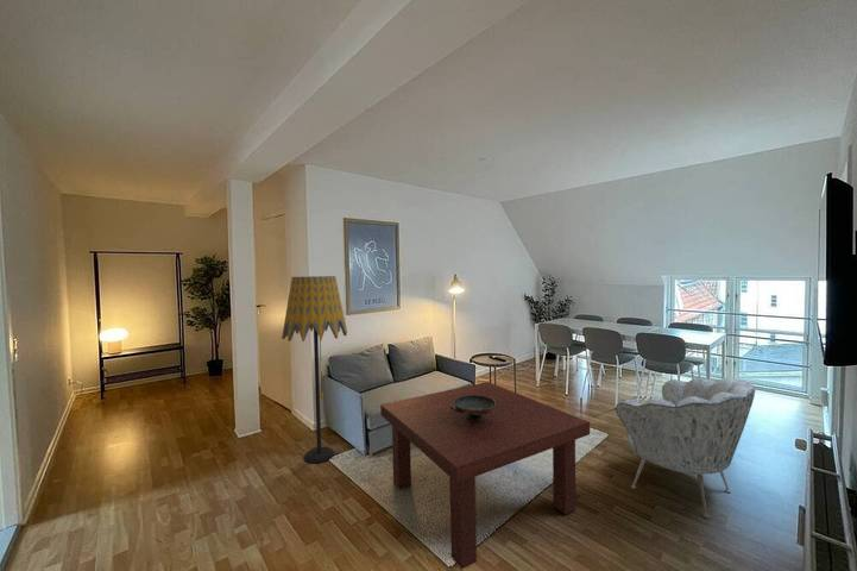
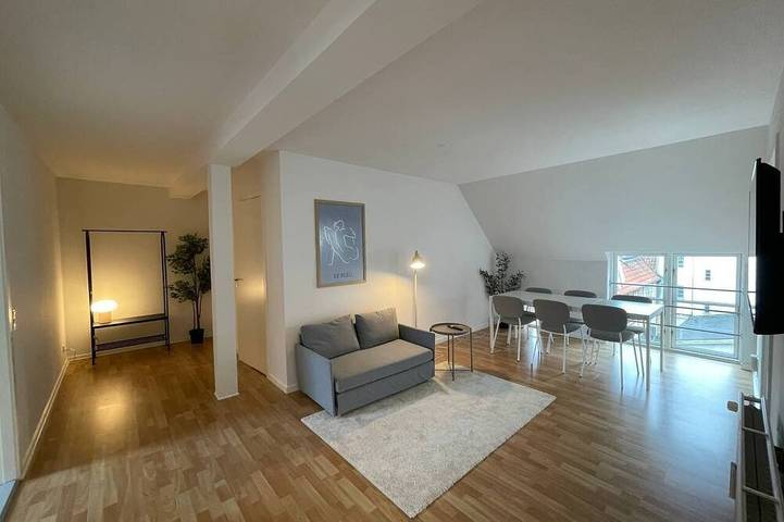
- floor lamp (316, 366)
- armchair (685, 432)
- decorative bowl (474, 409)
- coffee table (477, 453)
